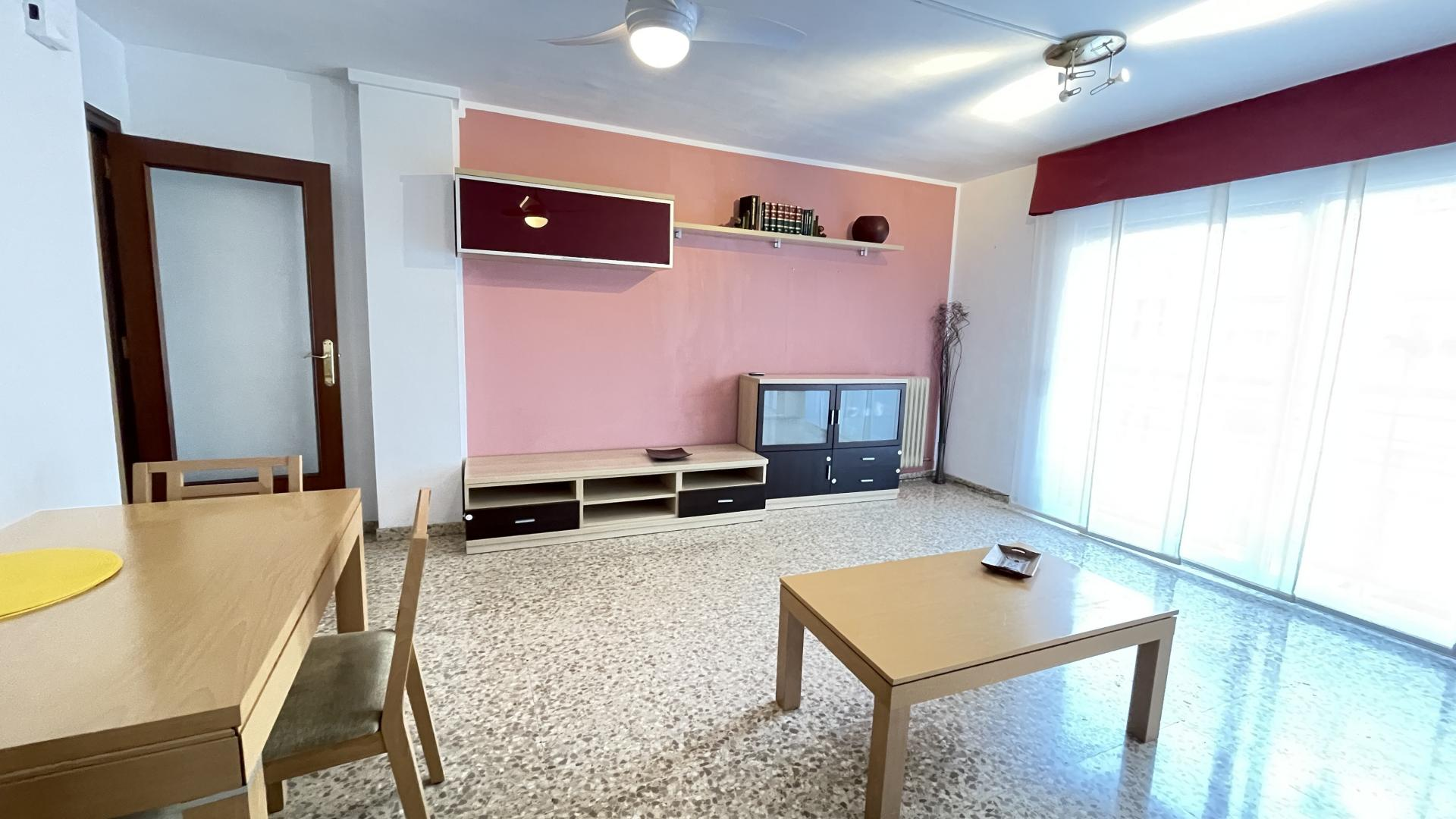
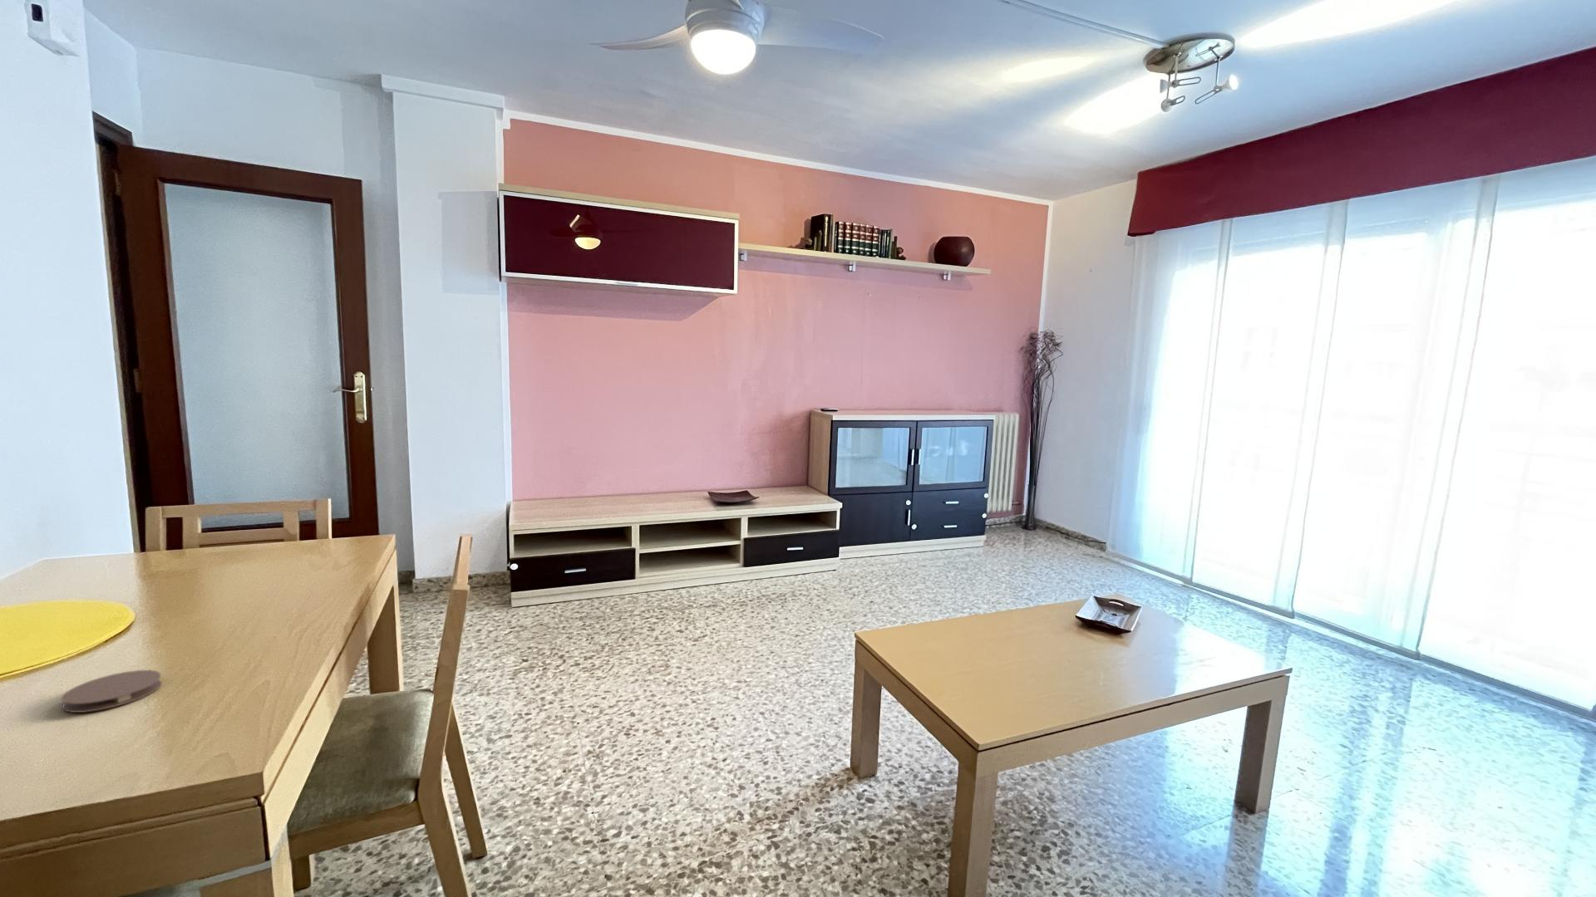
+ coaster (113, 689)
